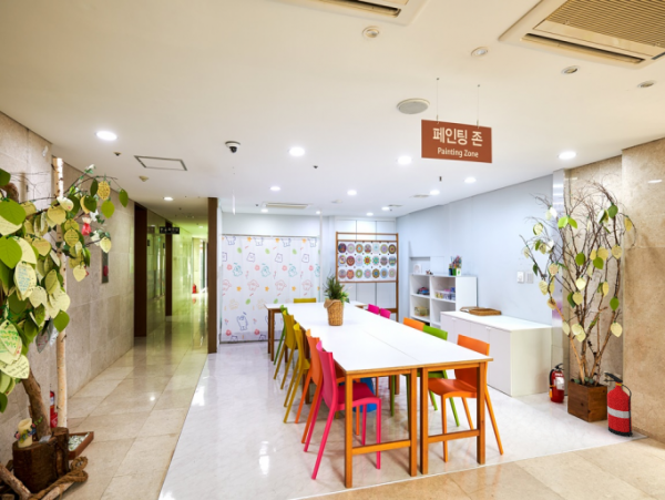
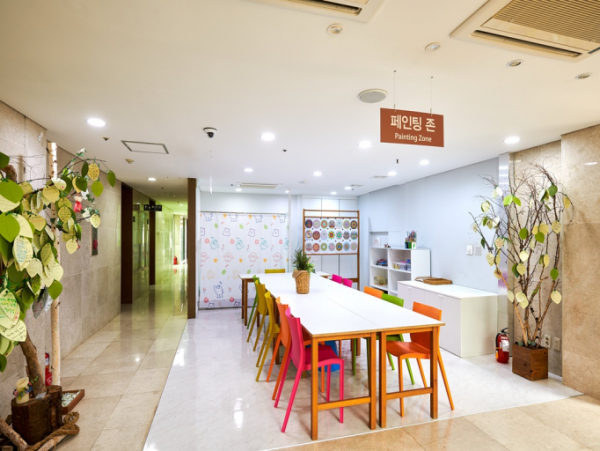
- fire extinguisher (617, 404)
